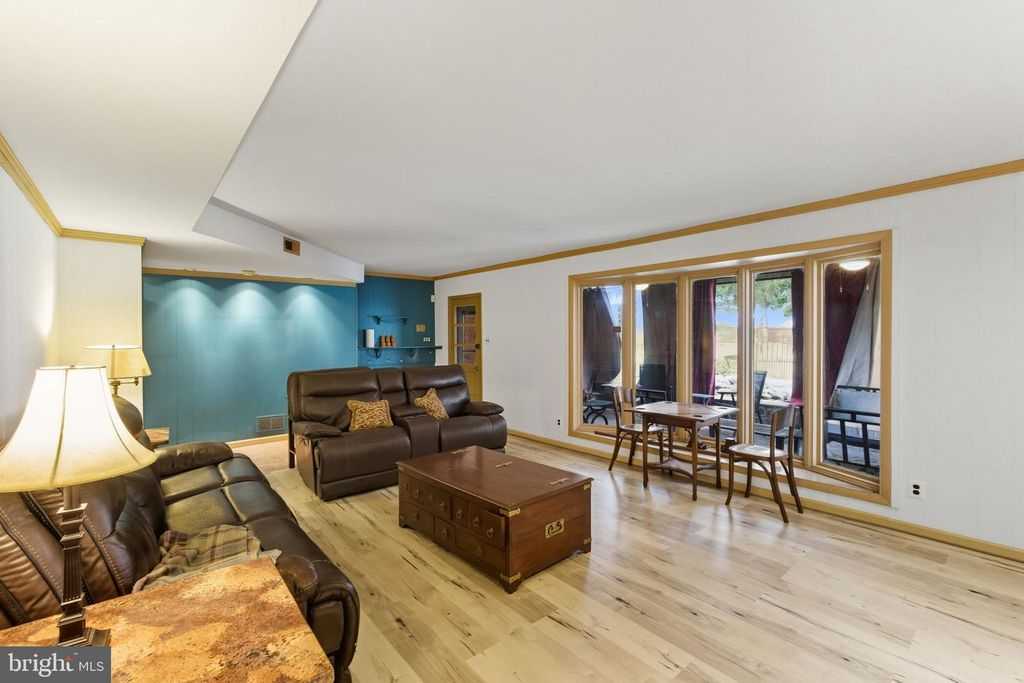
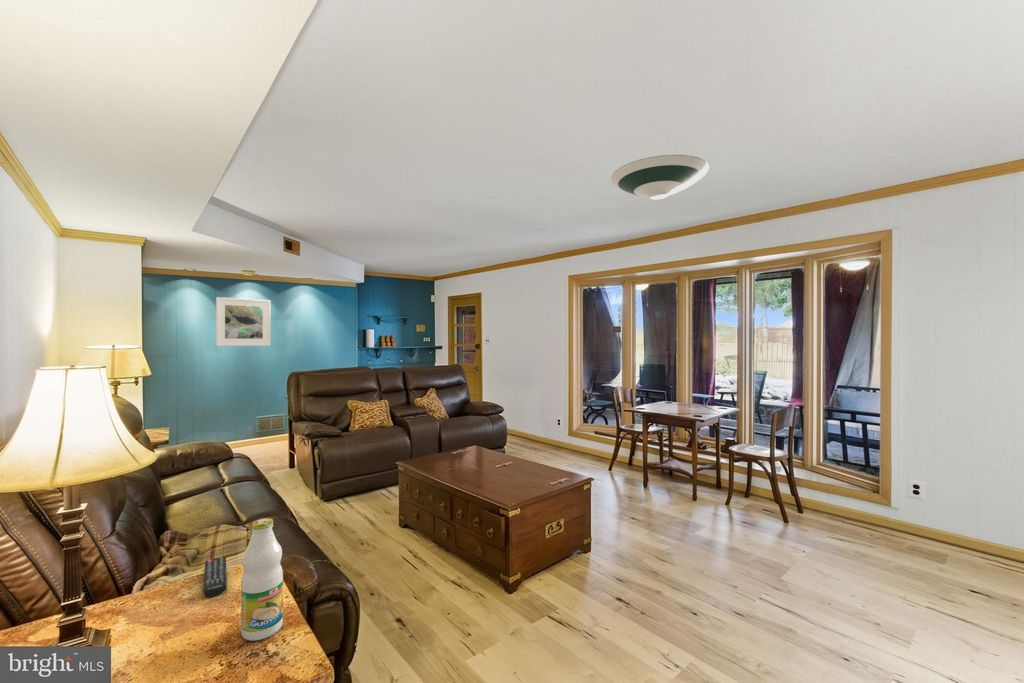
+ remote control (215, 575)
+ bottle (262, 575)
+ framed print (244, 322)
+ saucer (658, 185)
